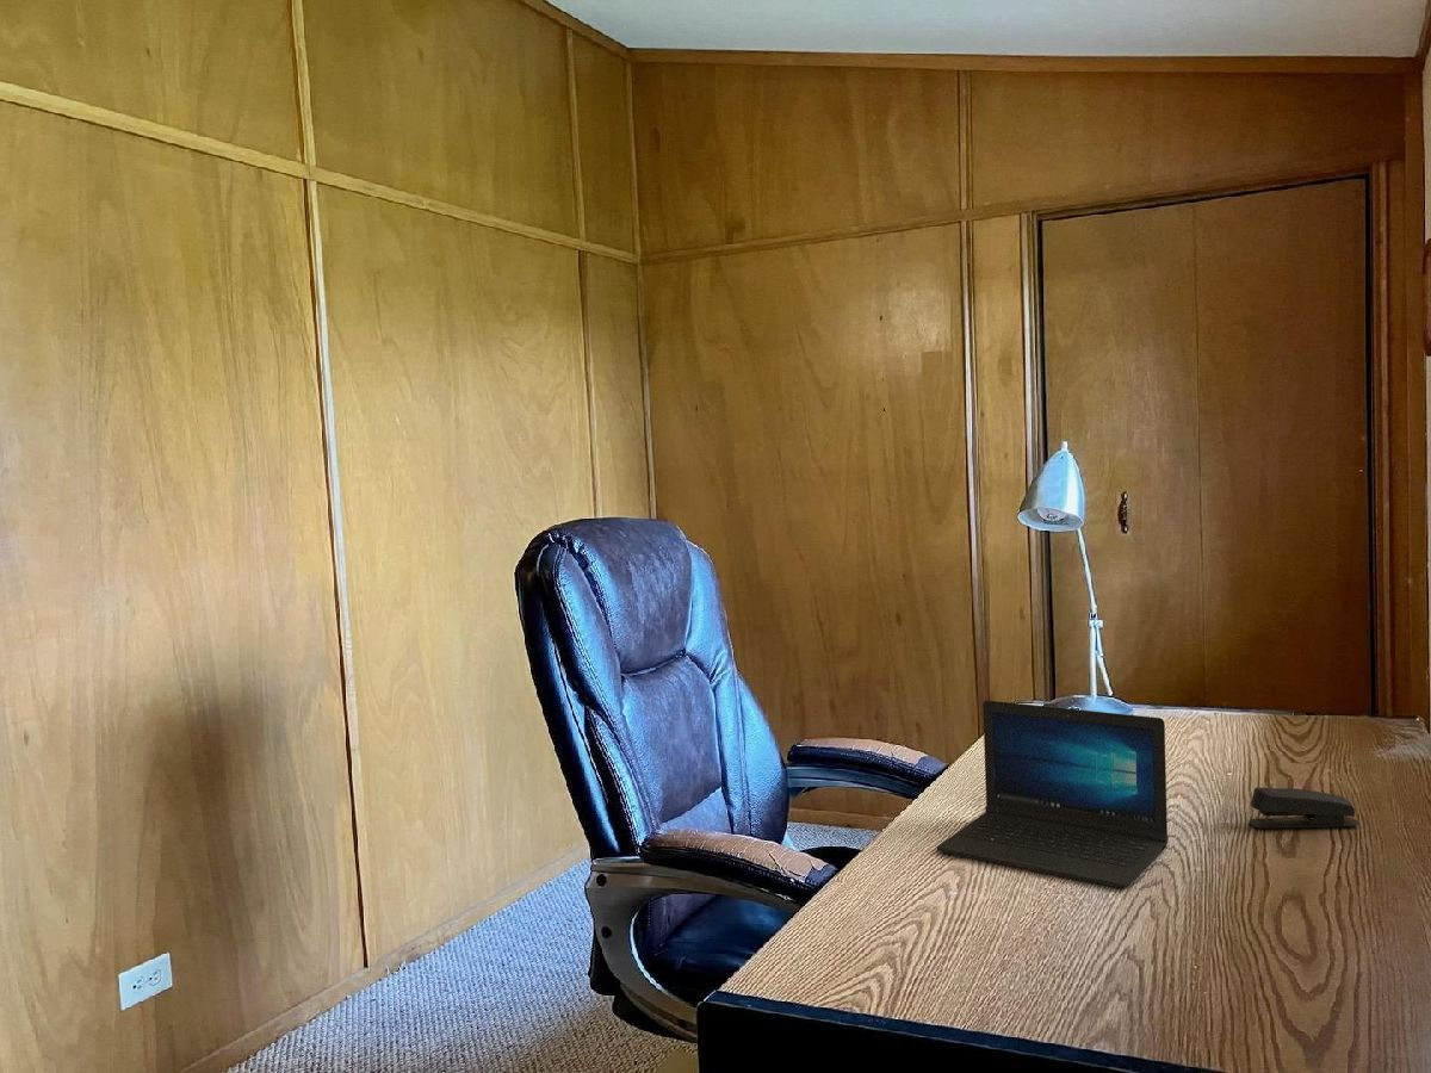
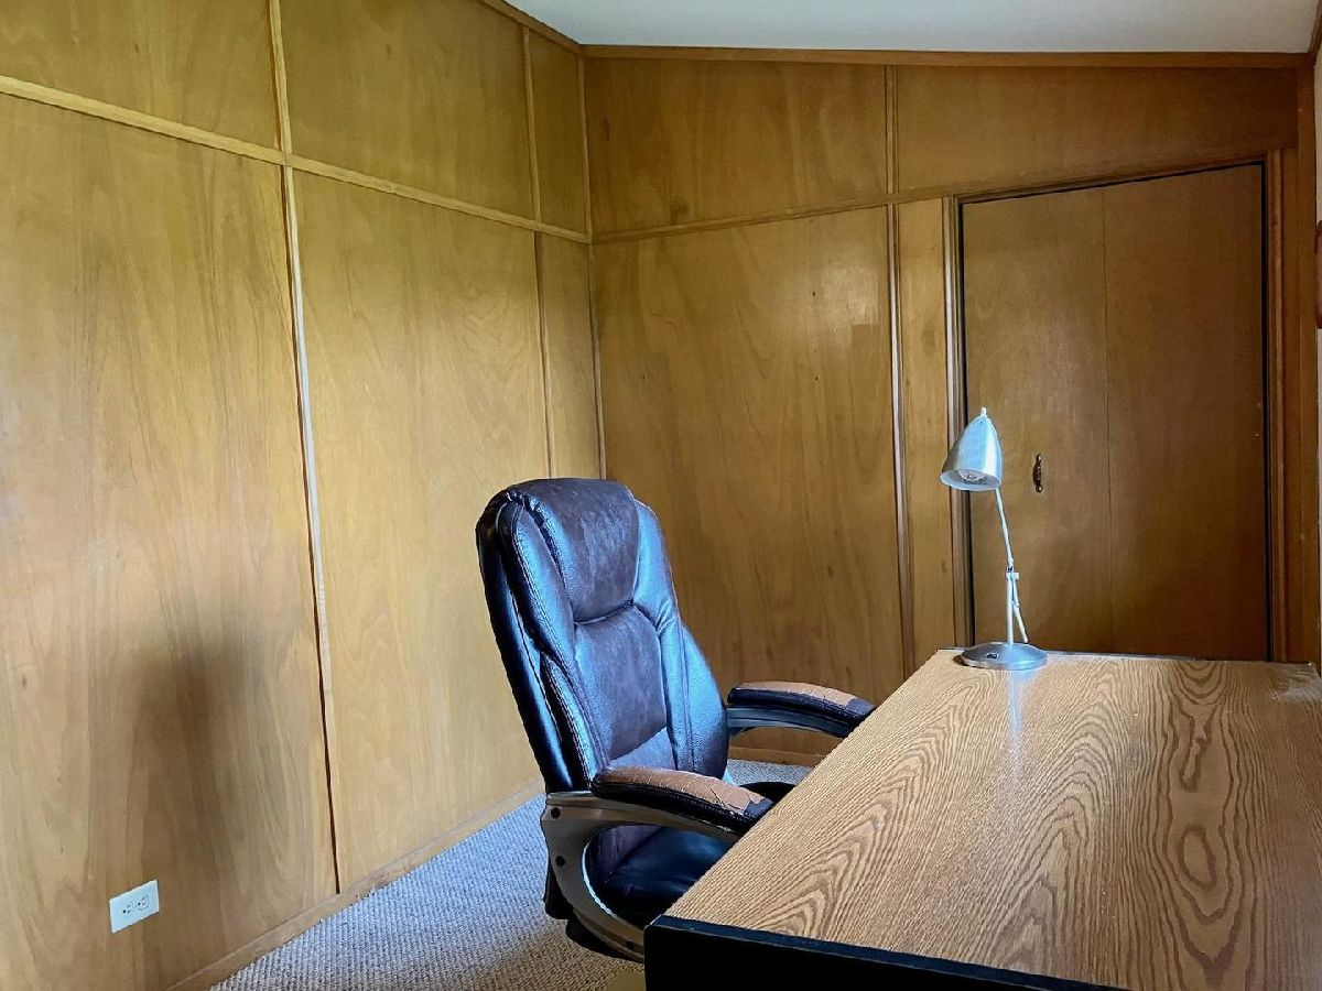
- stapler (1303, 805)
- laptop (1048, 786)
